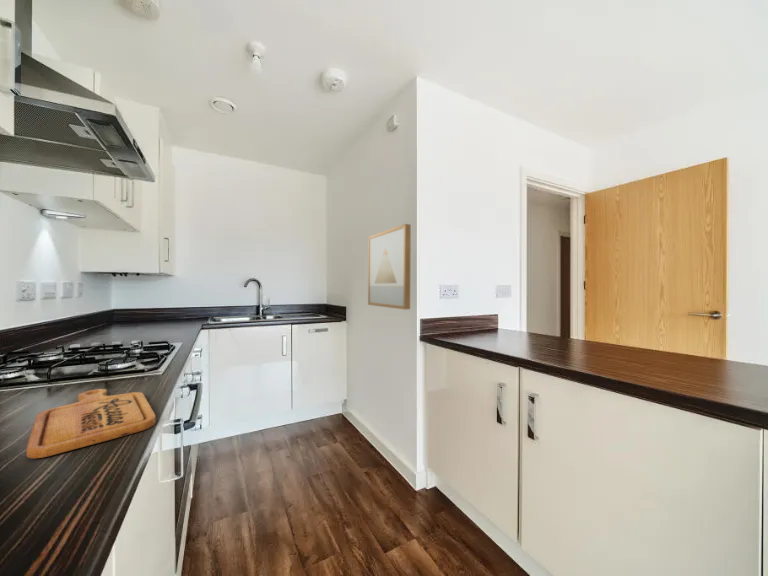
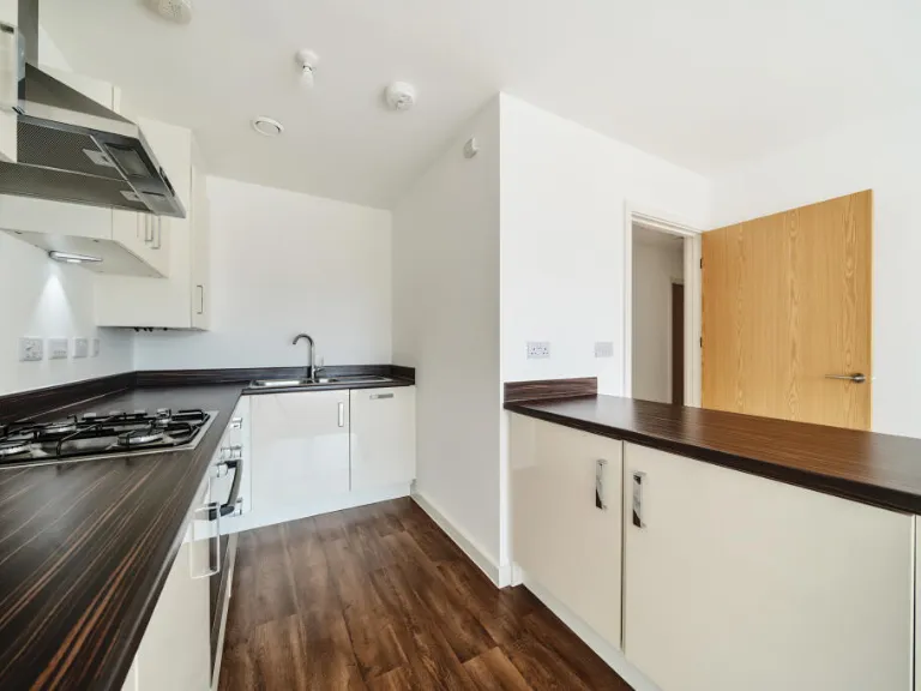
- wall art (387, 269)
- cutting board (95, 411)
